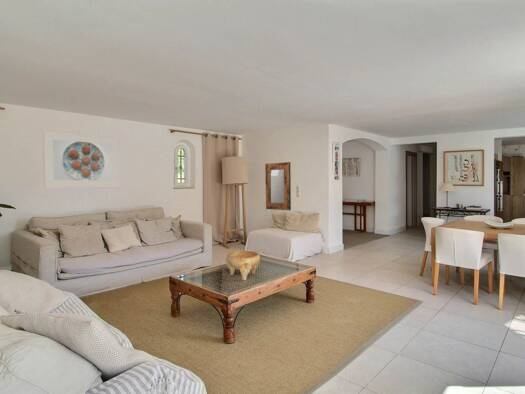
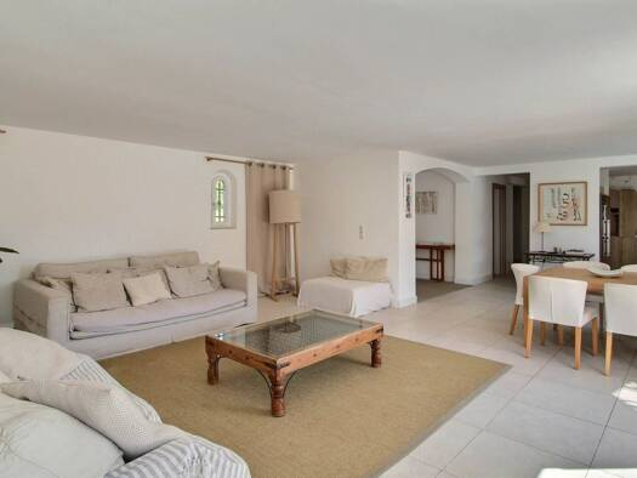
- decorative bowl (242, 265)
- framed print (84, 161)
- home mirror (277, 186)
